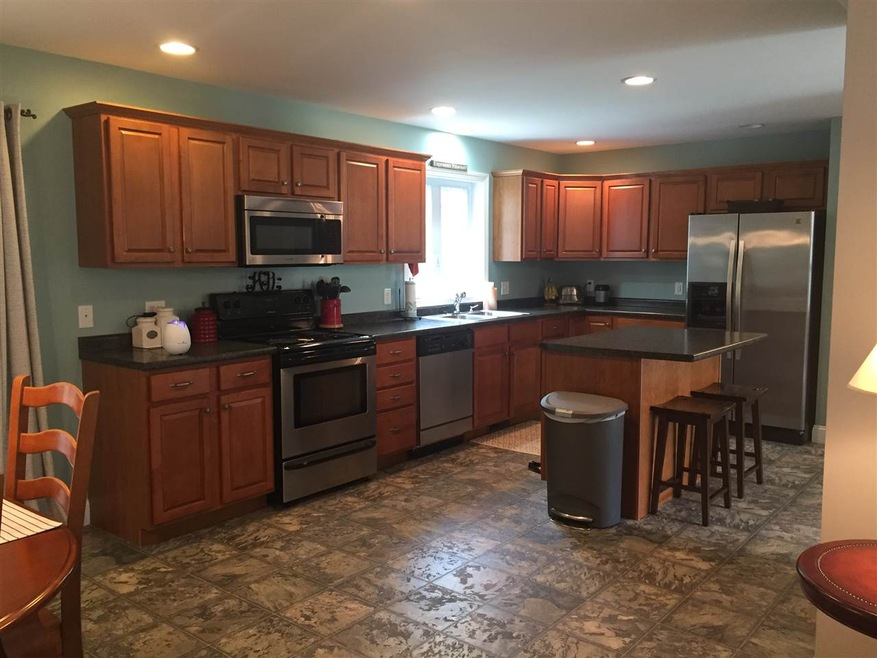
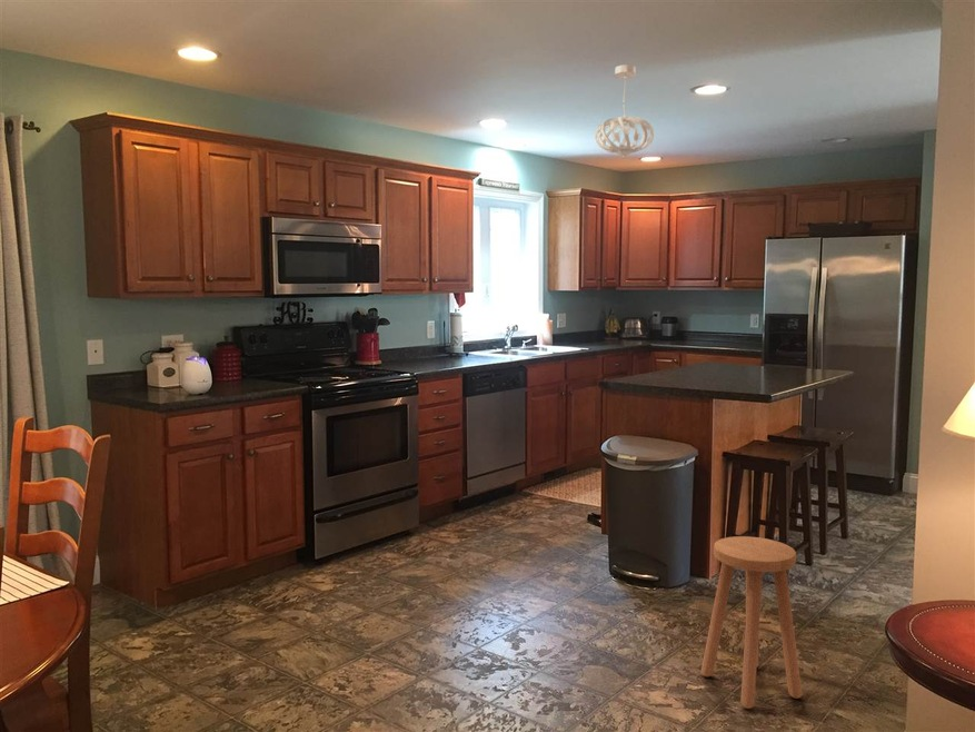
+ stool (752, 617)
+ pendant light (624, 112)
